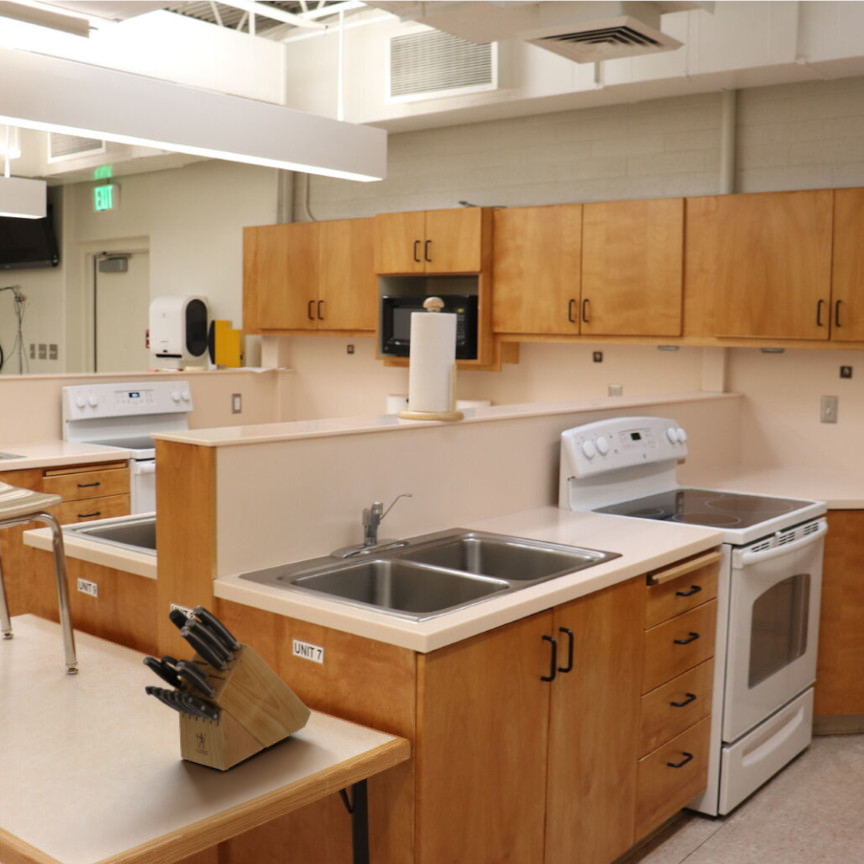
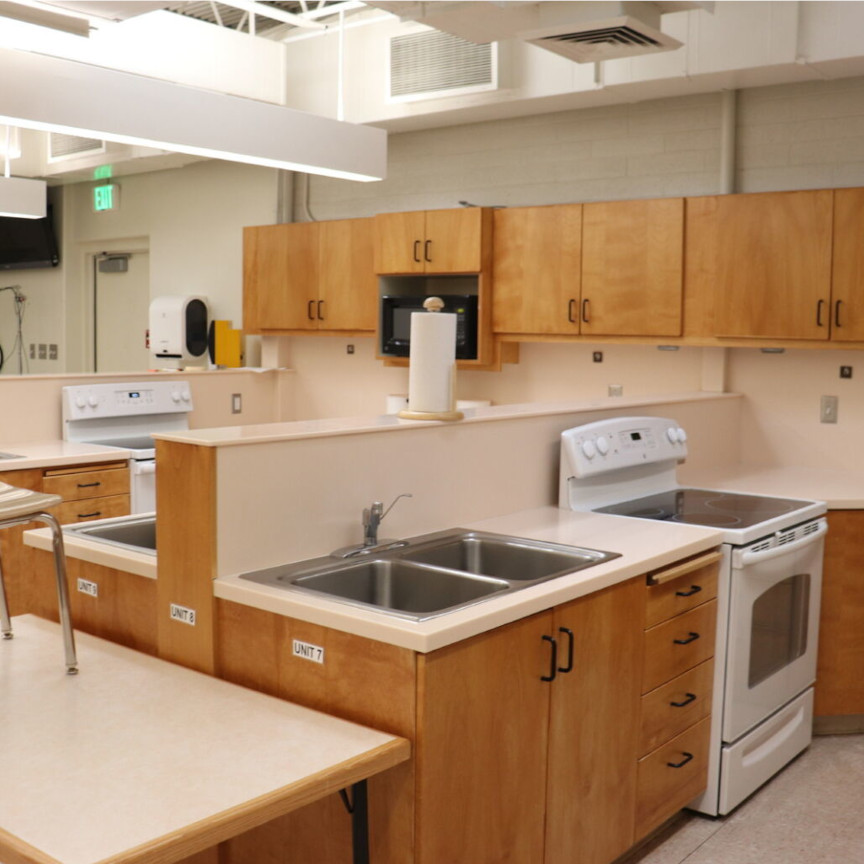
- knife block (230, 671)
